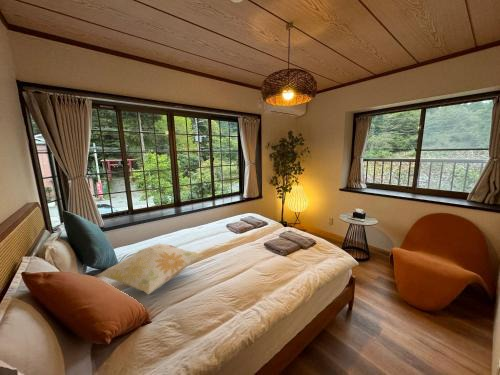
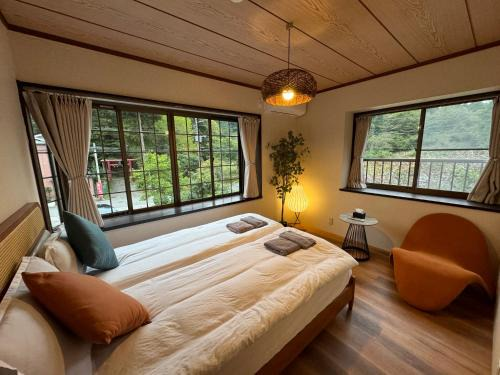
- decorative pillow (155, 264)
